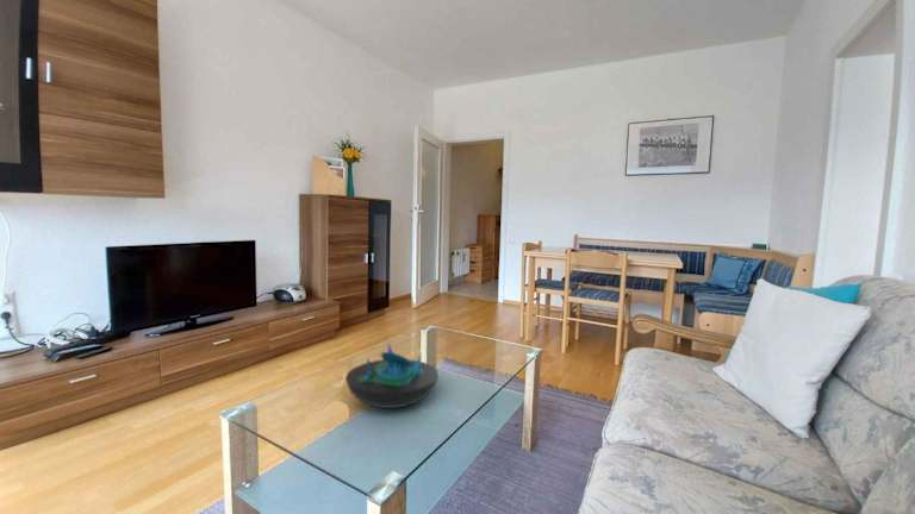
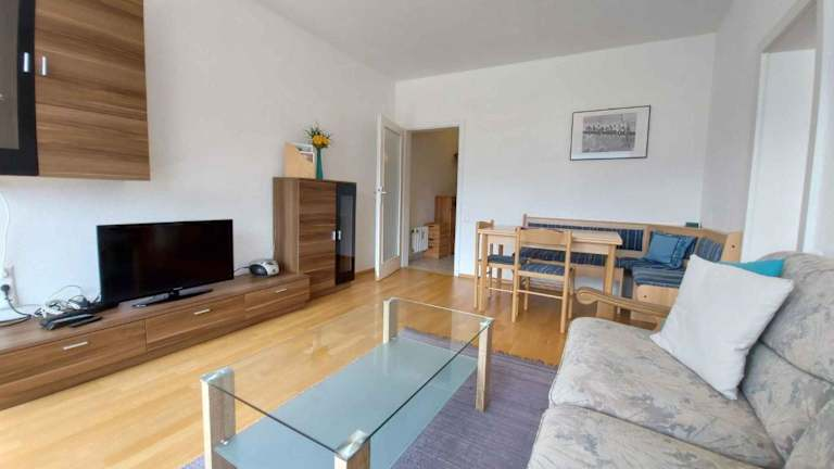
- decorative bowl (392, 374)
